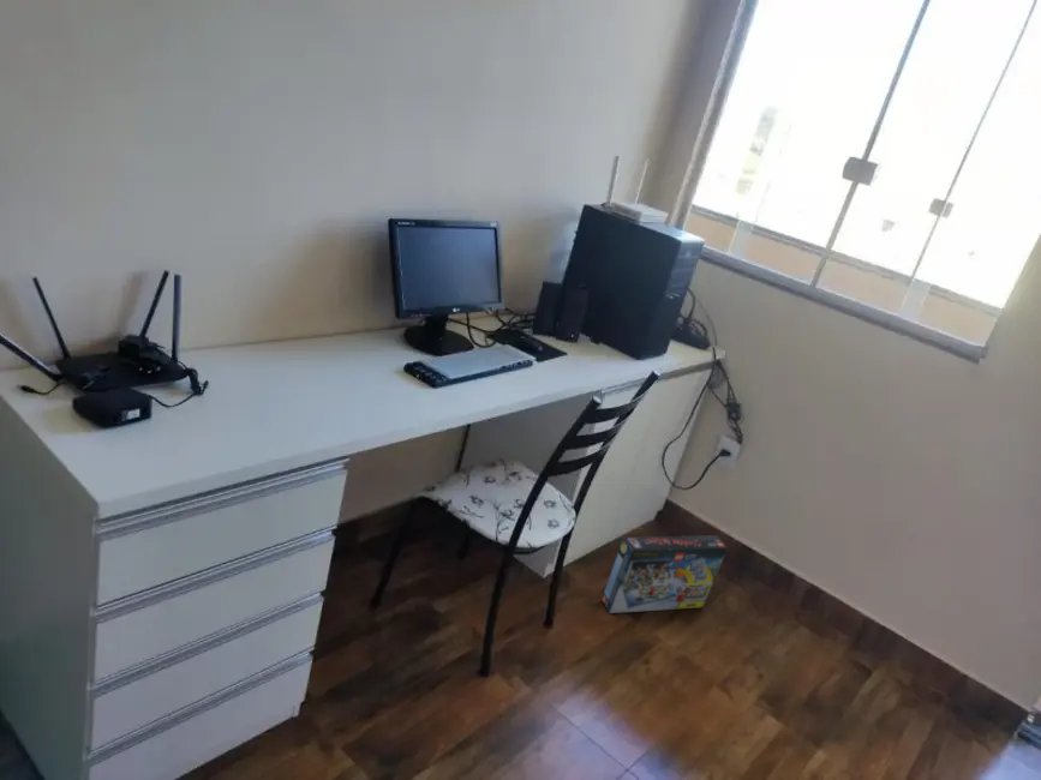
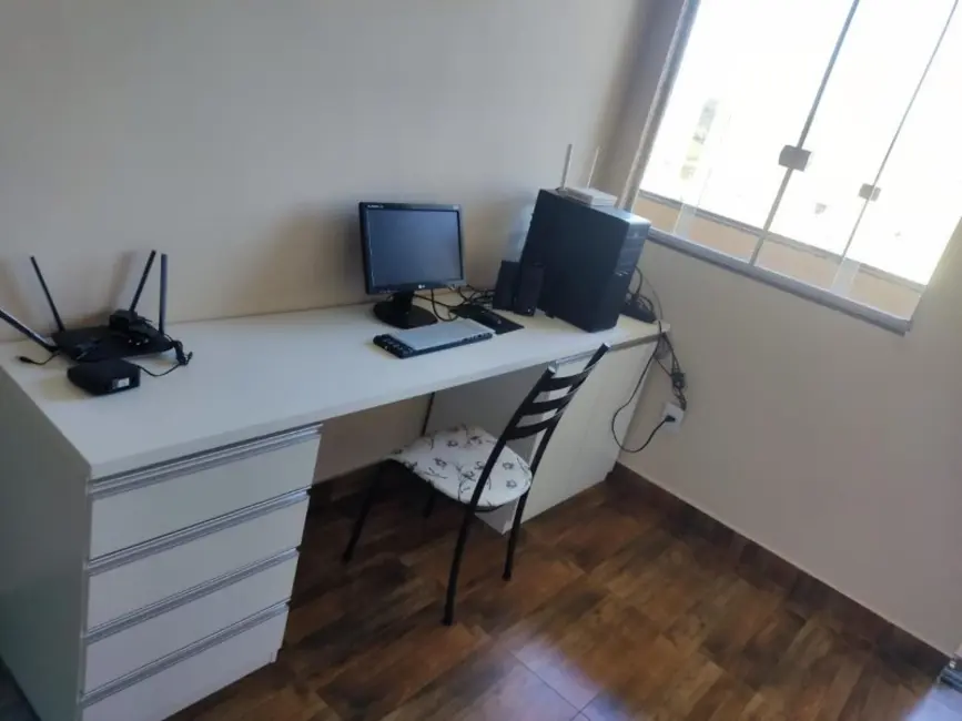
- box (664, 572)
